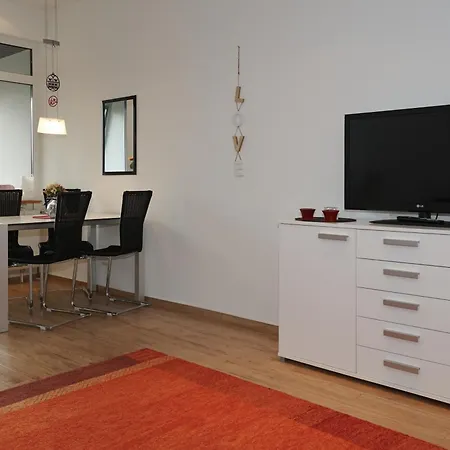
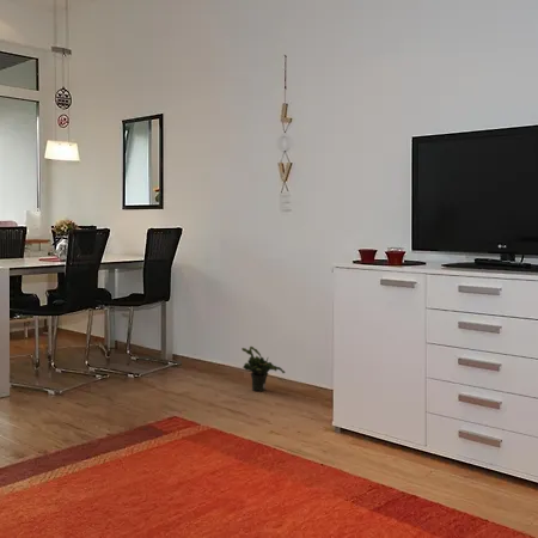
+ potted plant (259, 368)
